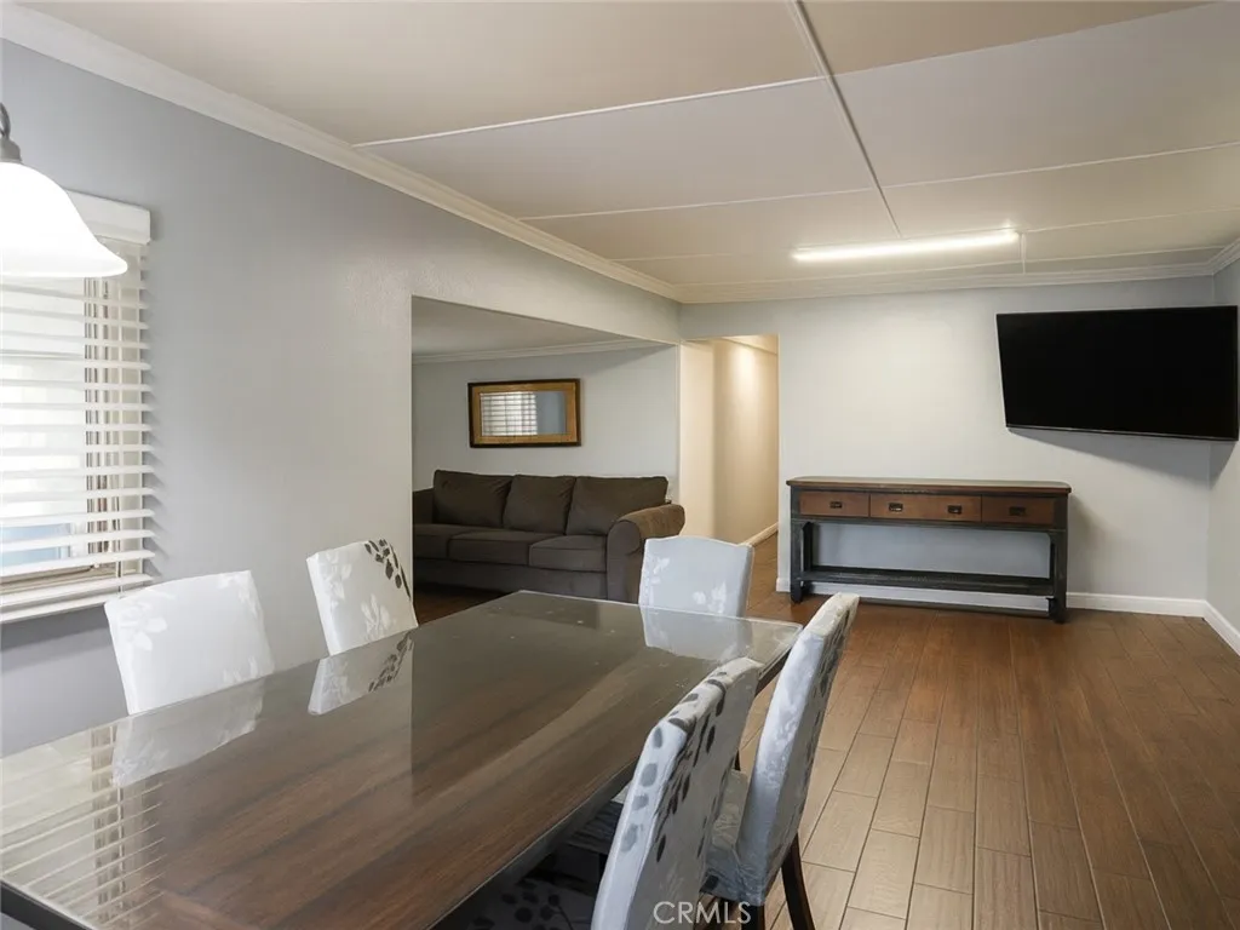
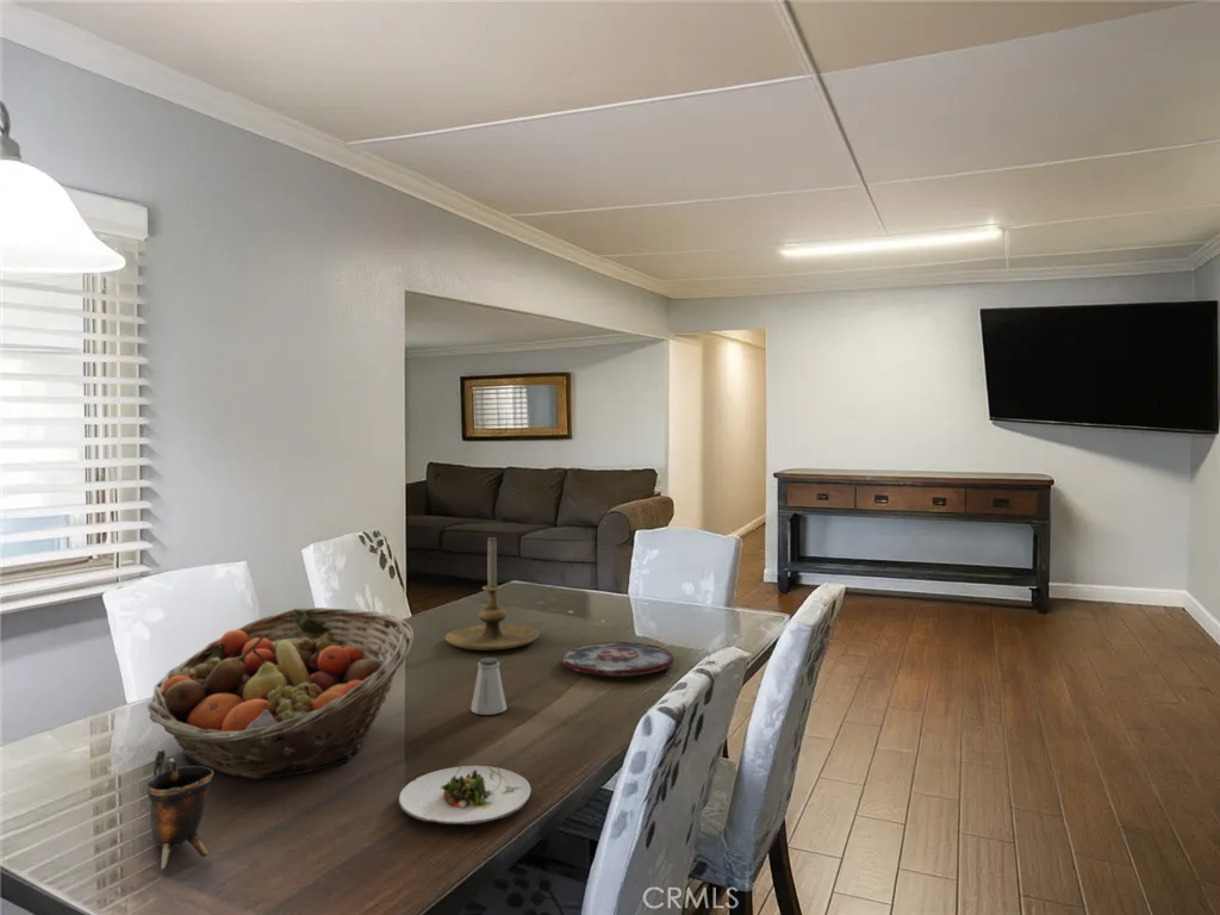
+ fruit basket (286, 684)
+ plate (617, 658)
+ cup (170, 801)
+ salad plate (466, 785)
+ candle holder (492, 589)
+ saltshaker (488, 684)
